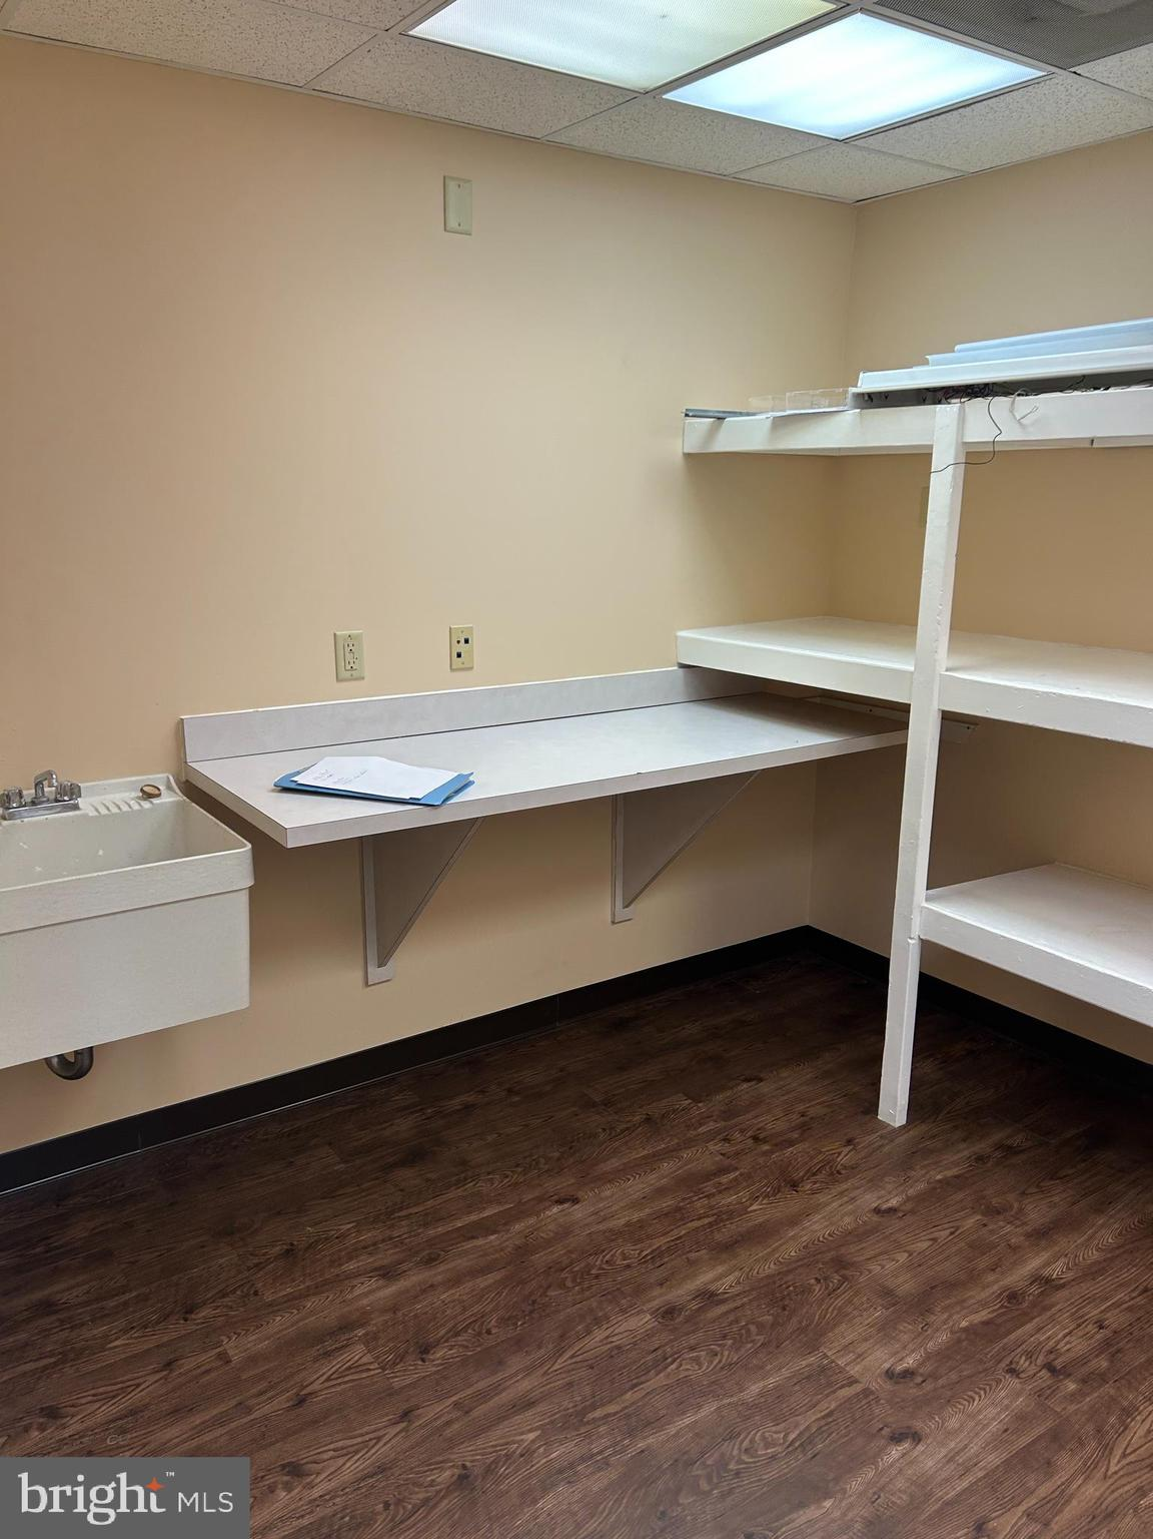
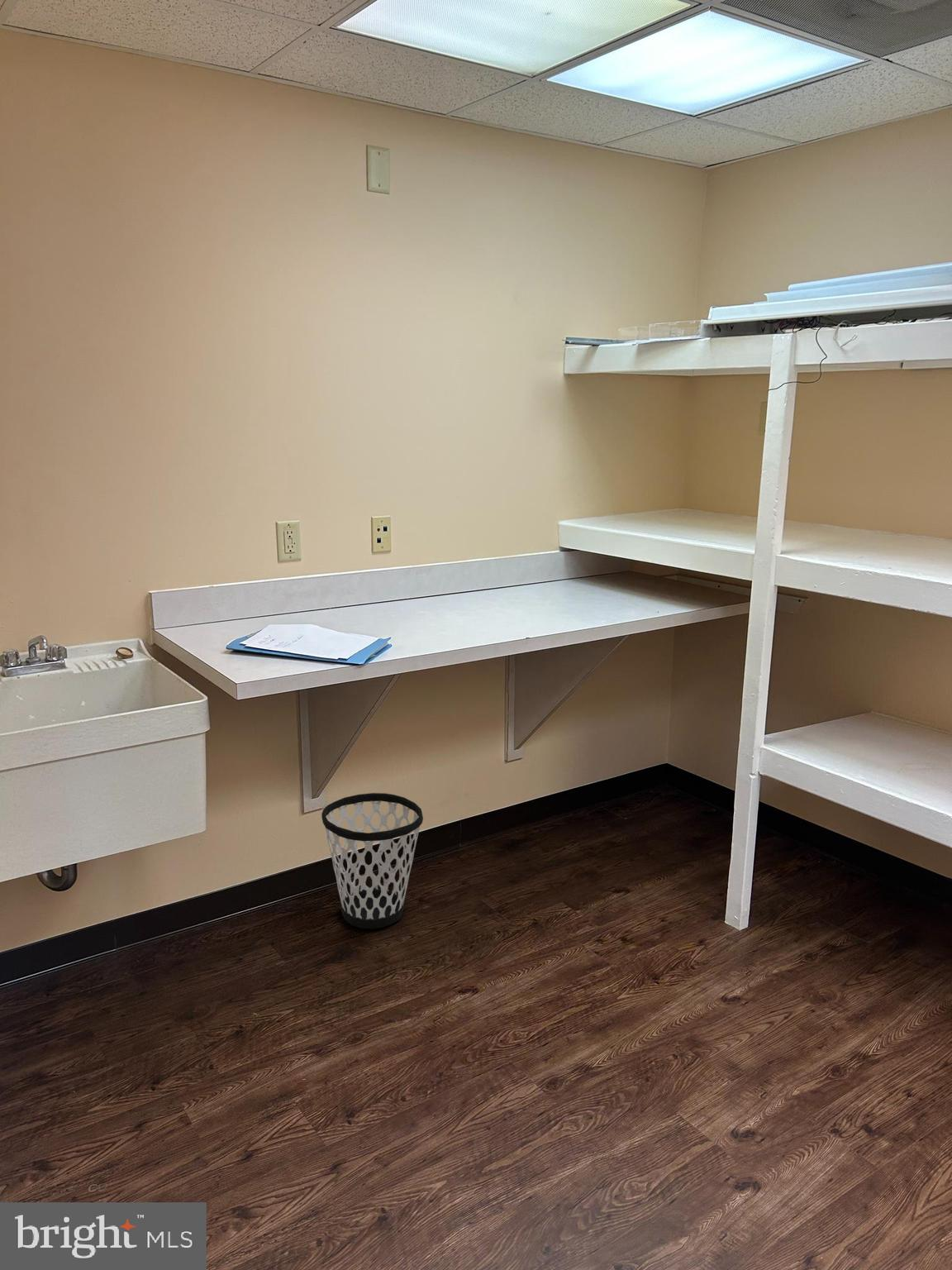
+ wastebasket (372, 863)
